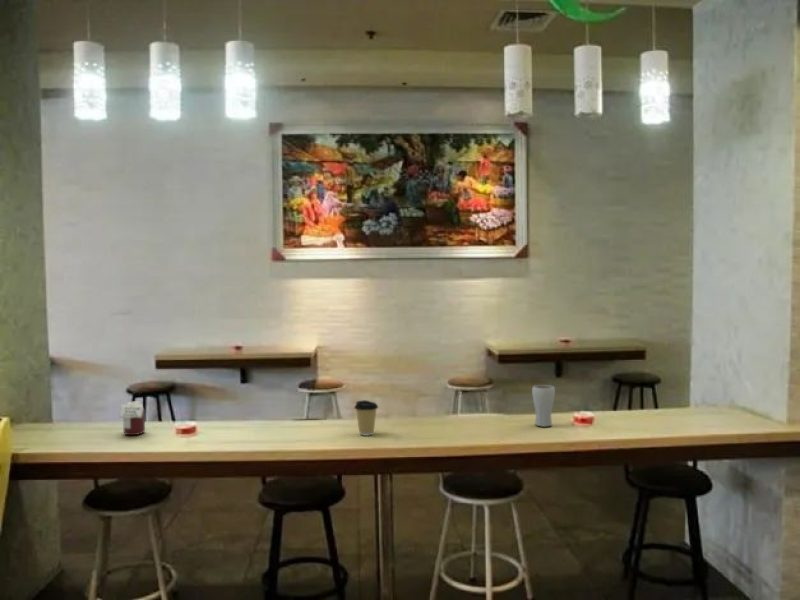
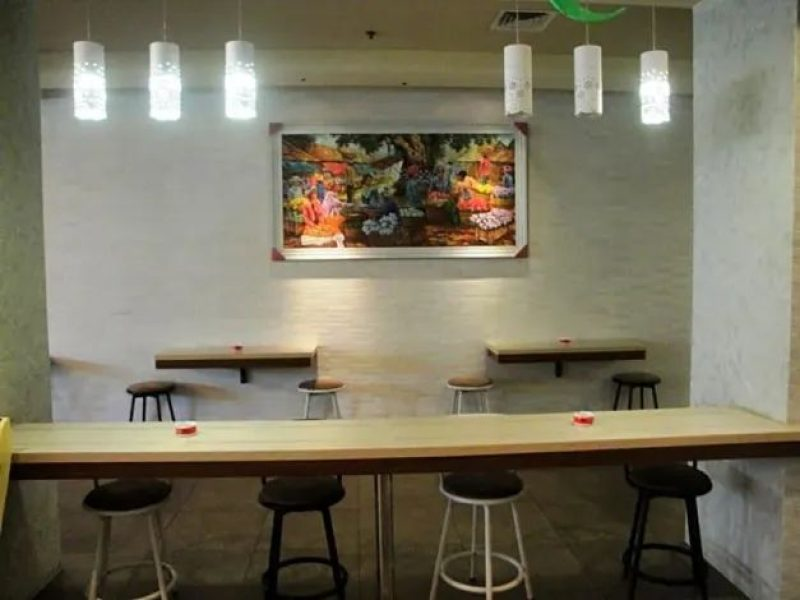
- jar (133, 418)
- drinking glass (543, 406)
- coffee cup (366, 418)
